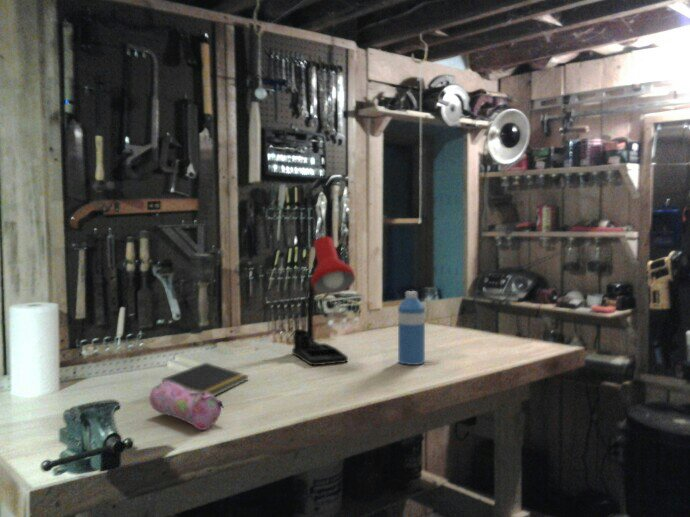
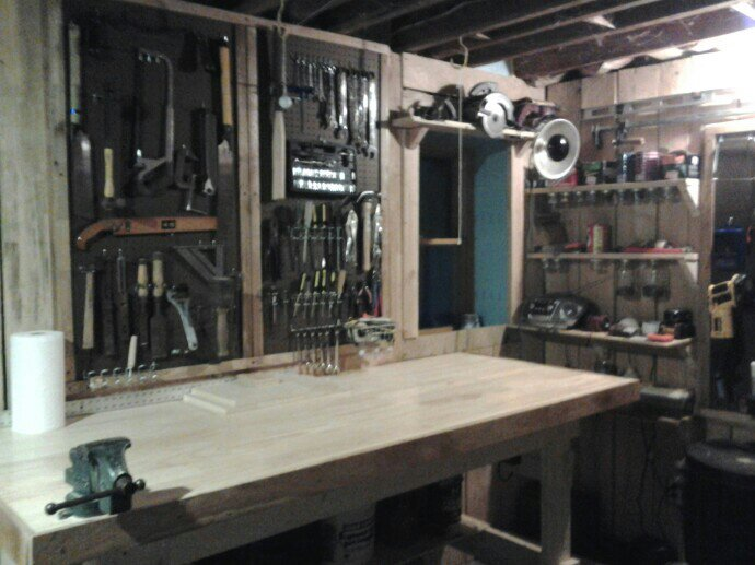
- water bottle (411, 327)
- desk lamp (322, 293)
- notepad (207, 379)
- pencil case (185, 403)
